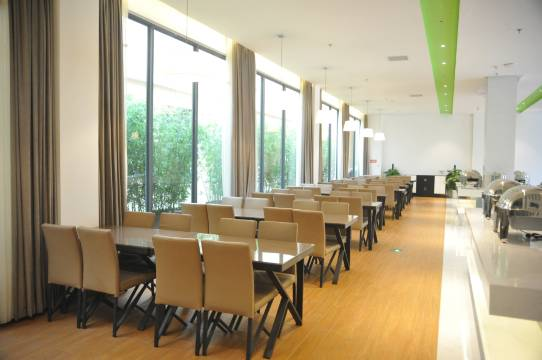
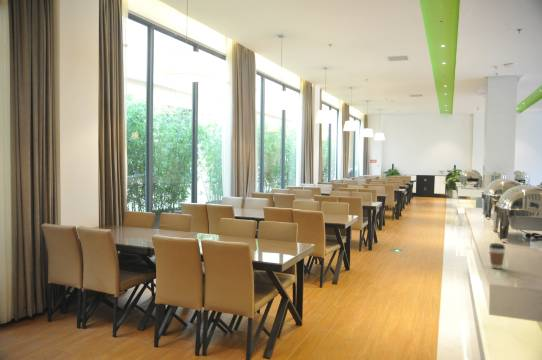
+ coffee cup (496, 255)
